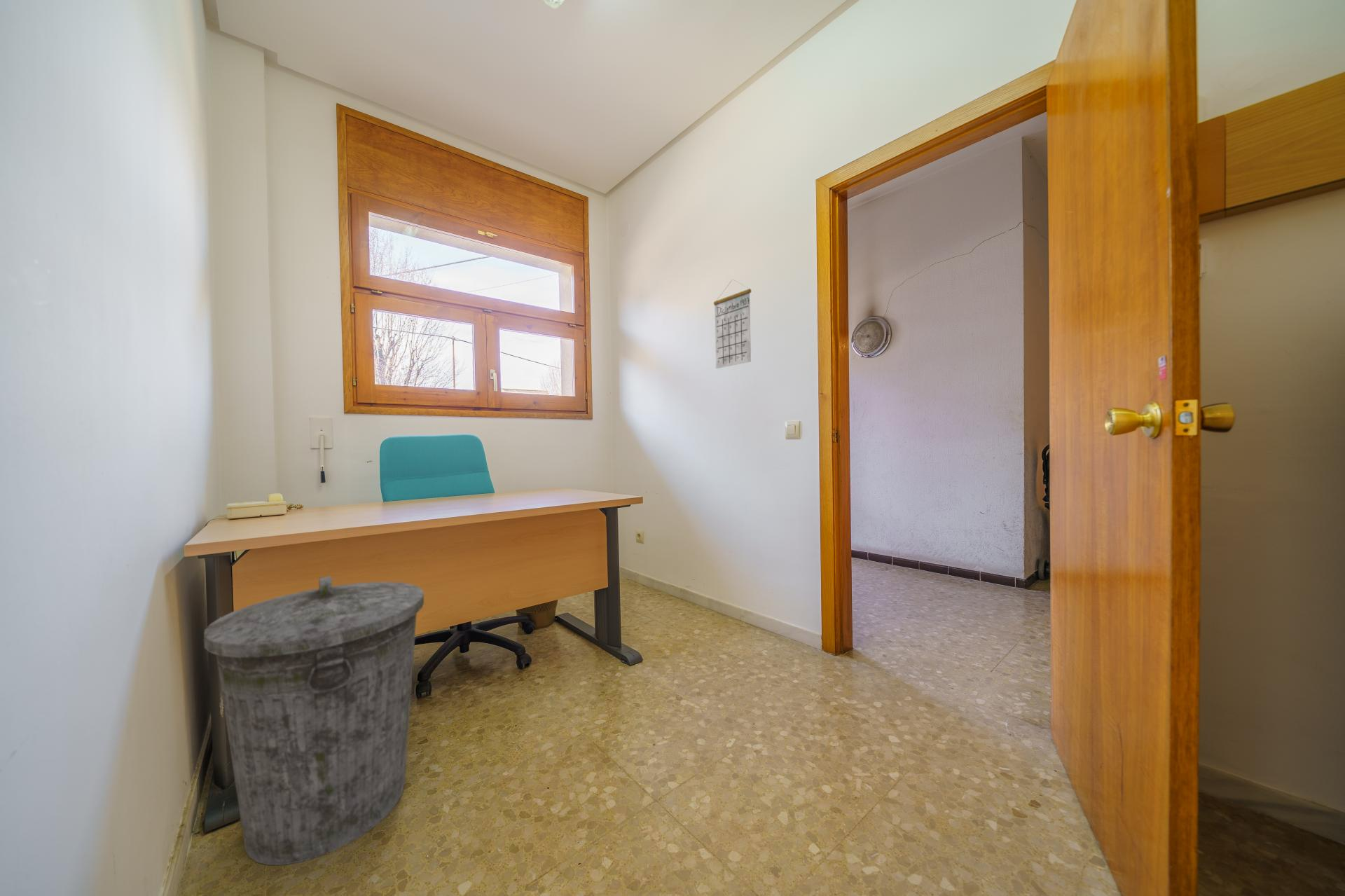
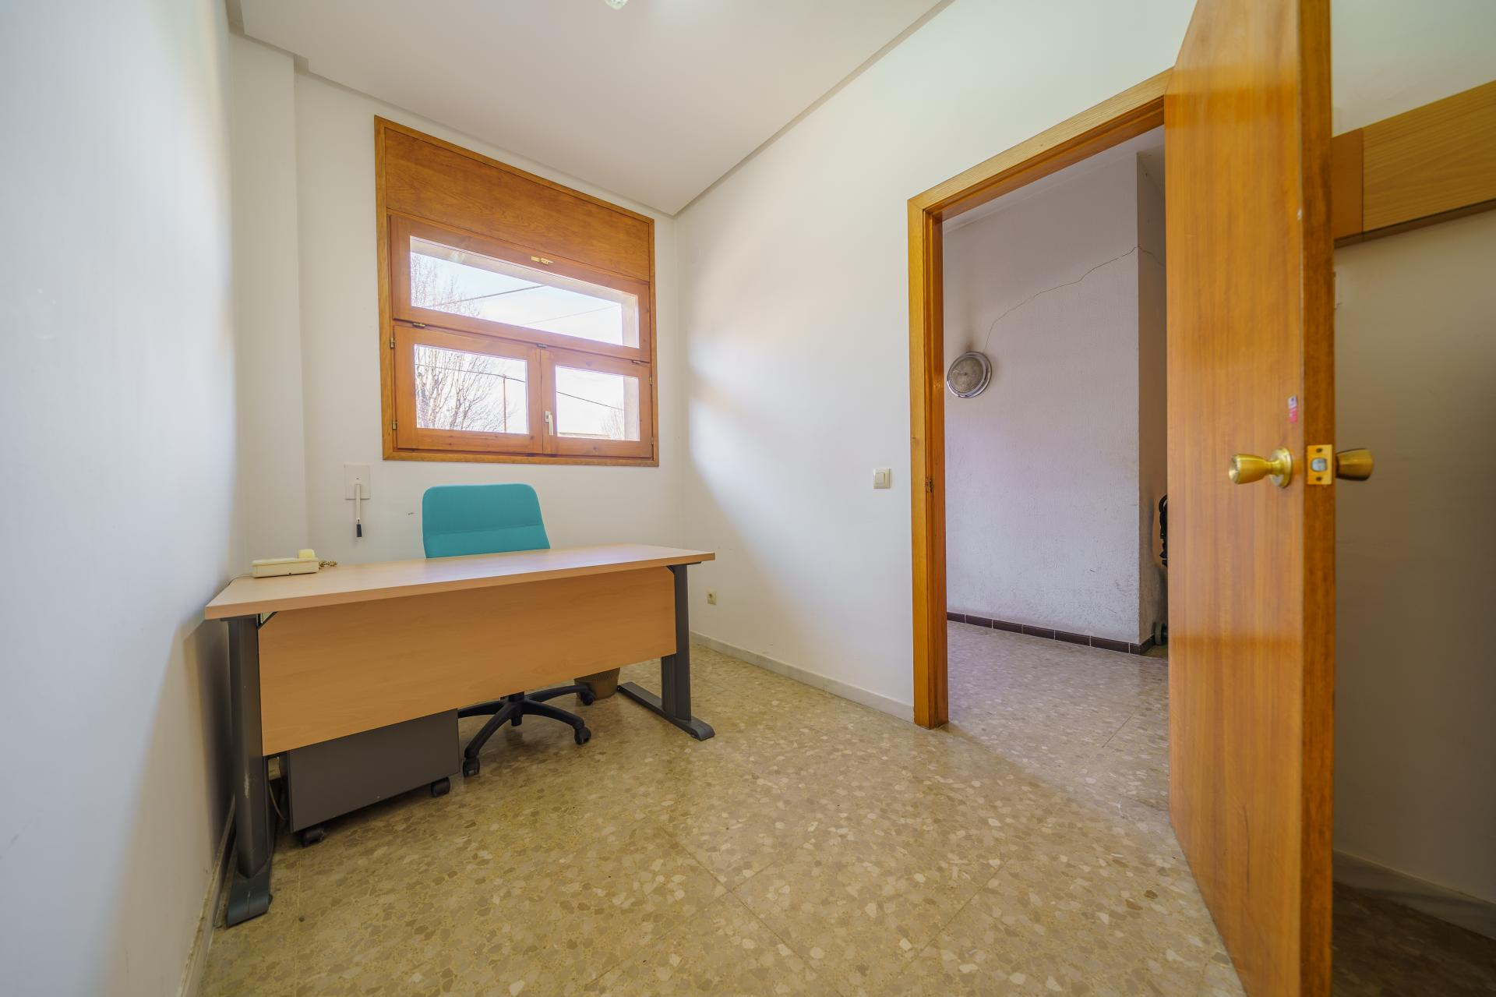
- calendar (732, 322)
- trash can (328, 693)
